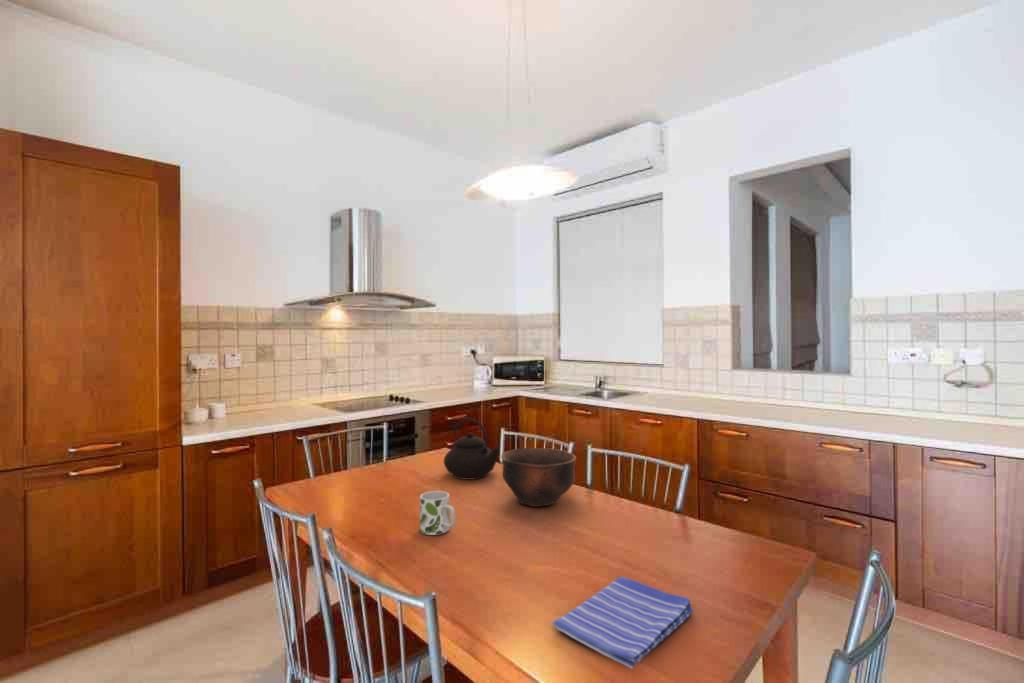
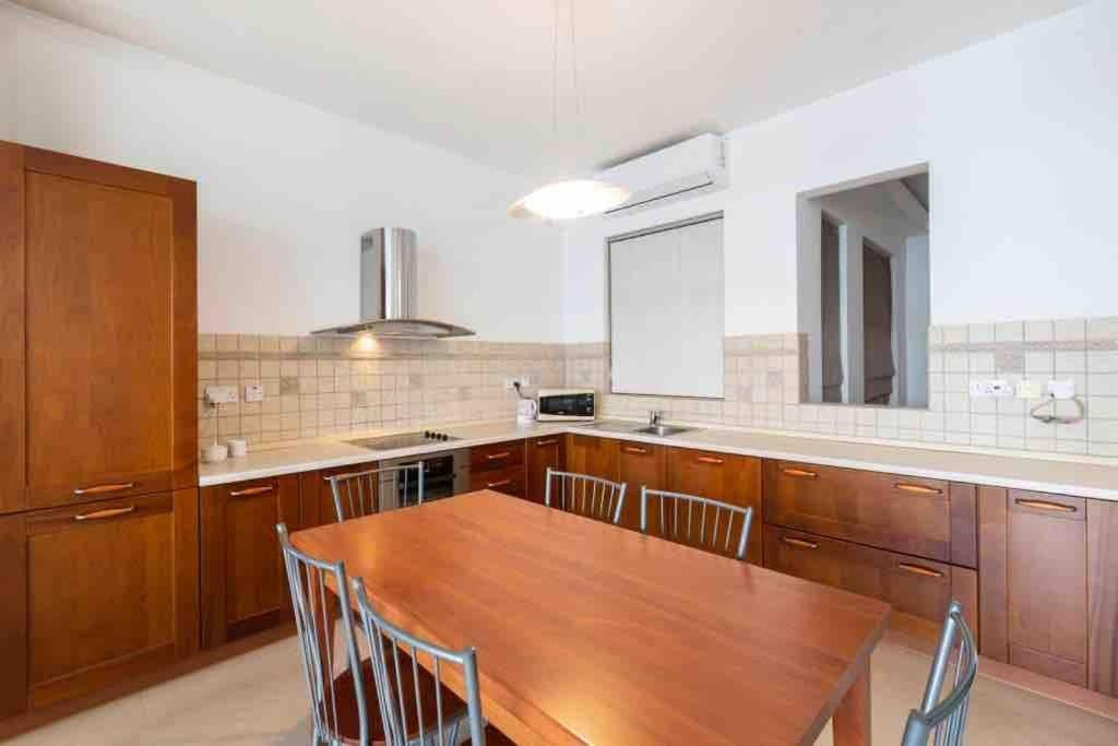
- mug (439, 513)
- teapot (474, 447)
- dish towel (625, 613)
- bowl (539, 477)
